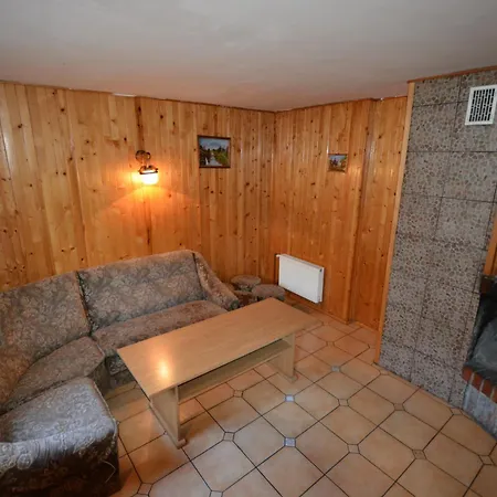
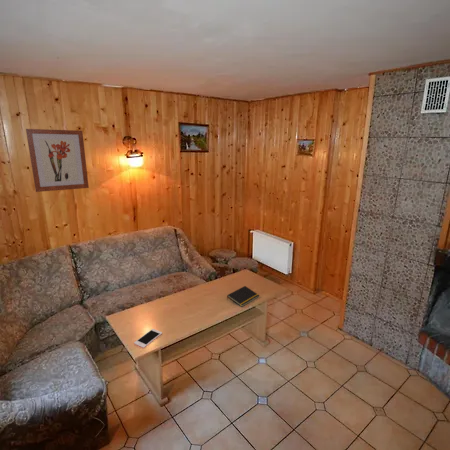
+ wall art (59, 160)
+ notepad (243, 295)
+ cell phone (148, 338)
